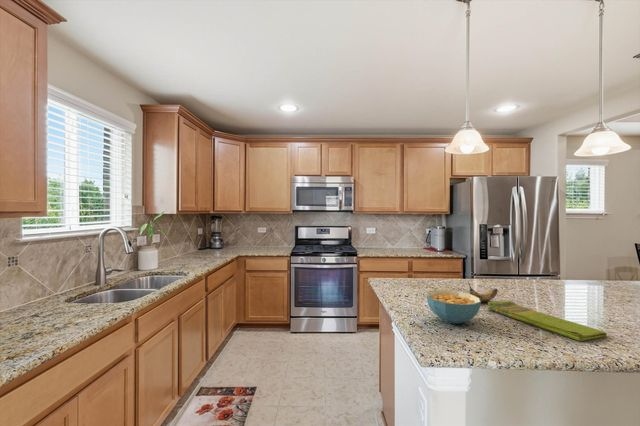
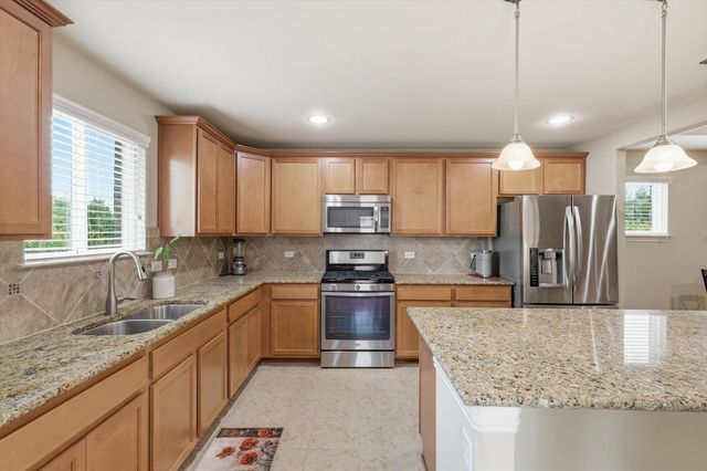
- banana (484, 293)
- dish towel (539, 317)
- cereal bowl (452, 308)
